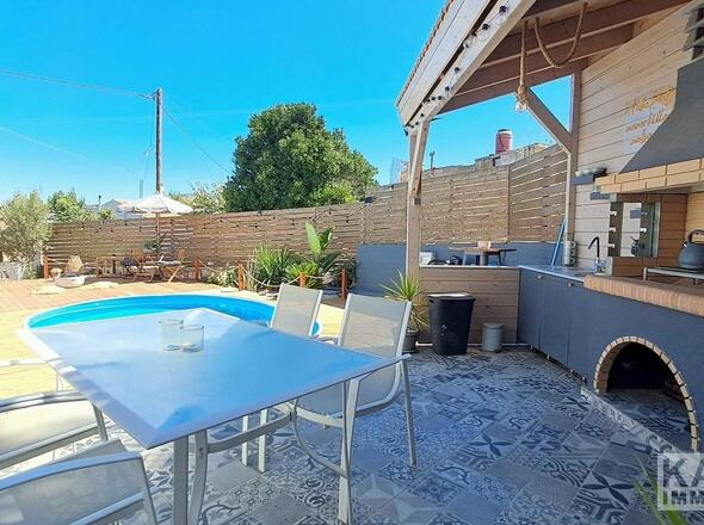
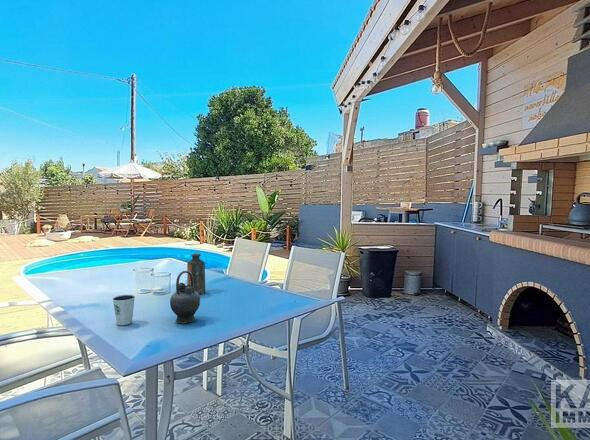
+ teapot (188, 295)
+ dixie cup (124, 310)
+ bottle (196, 273)
